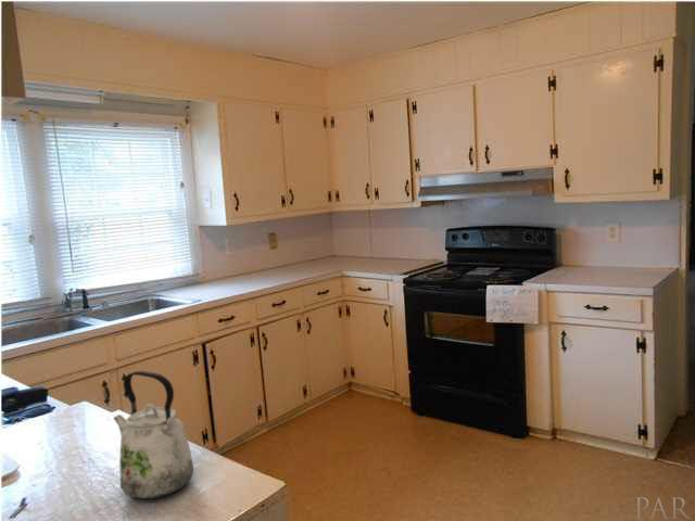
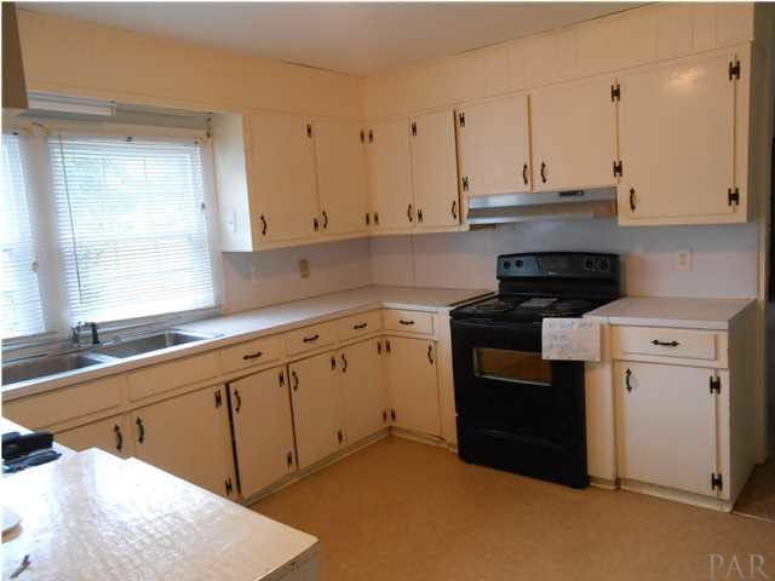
- kettle (143, 428)
